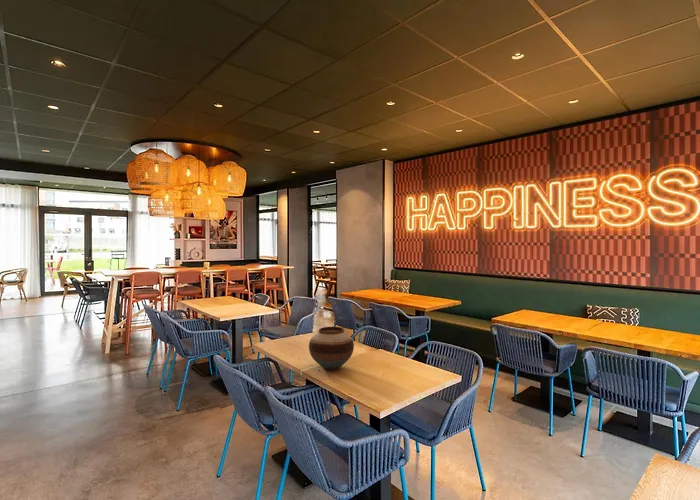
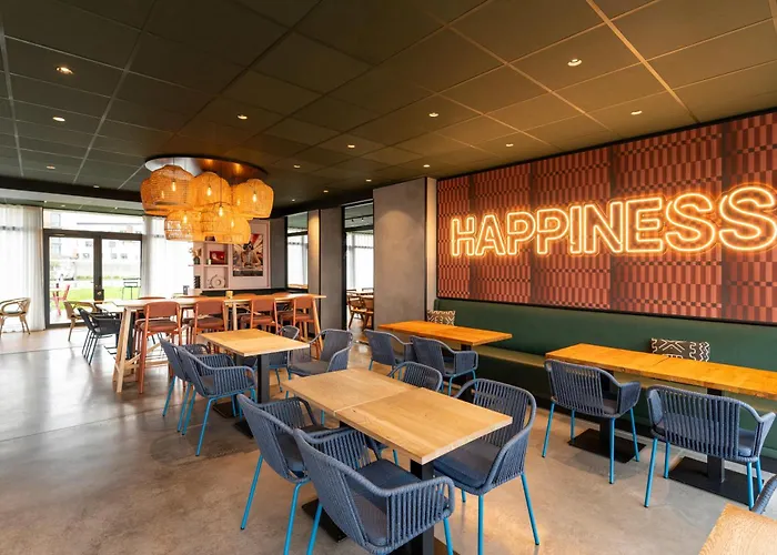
- vase (331, 348)
